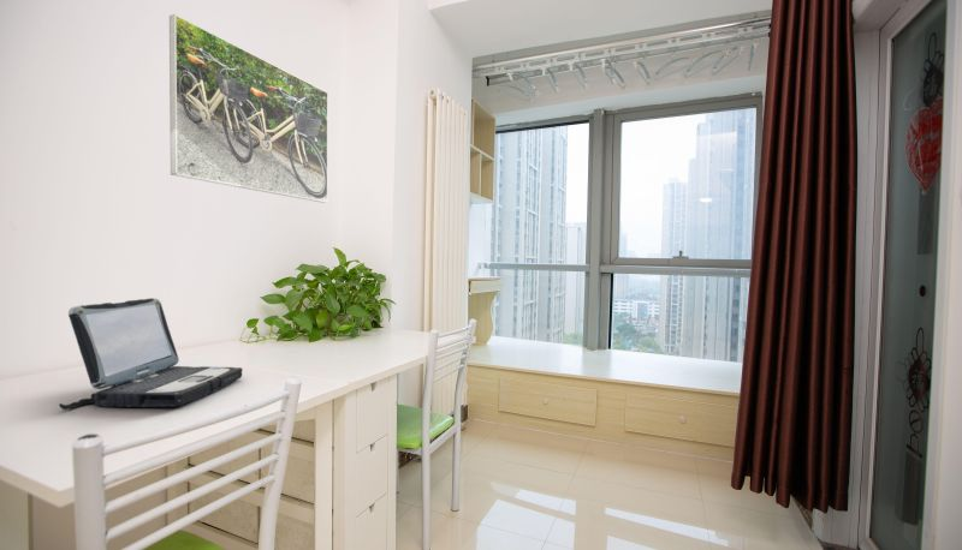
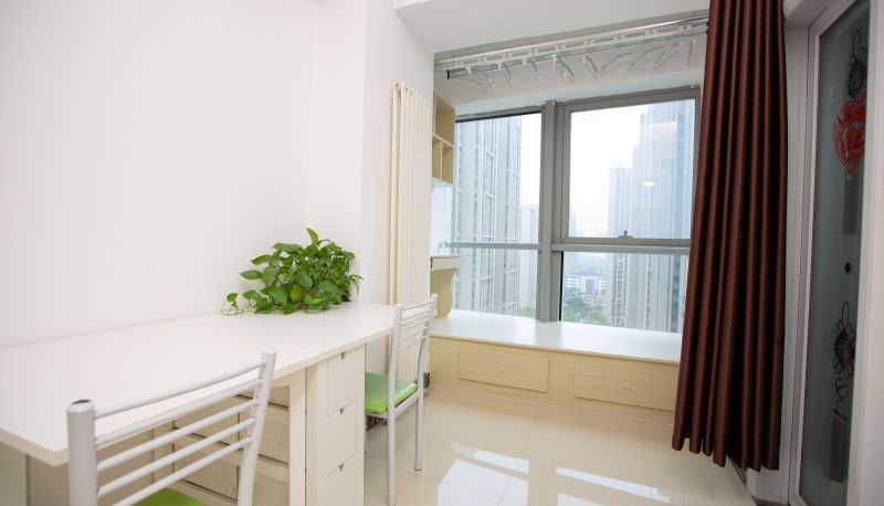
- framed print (262, 126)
- laptop (161, 346)
